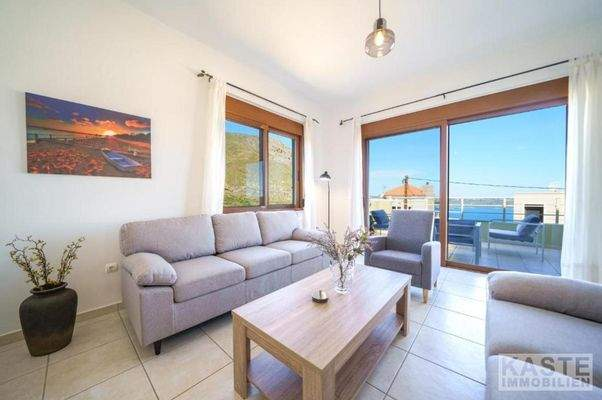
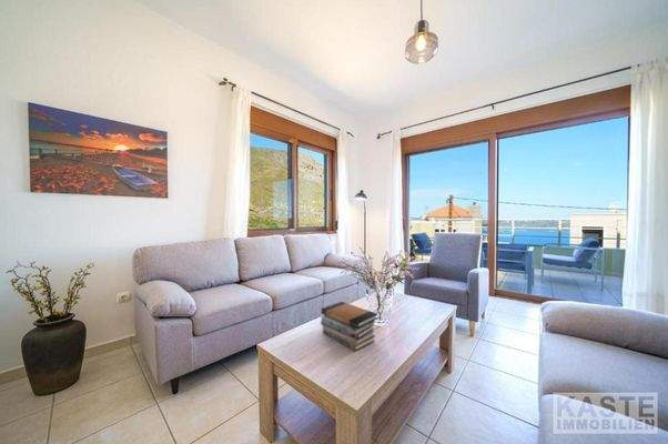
+ book stack (347, 323)
